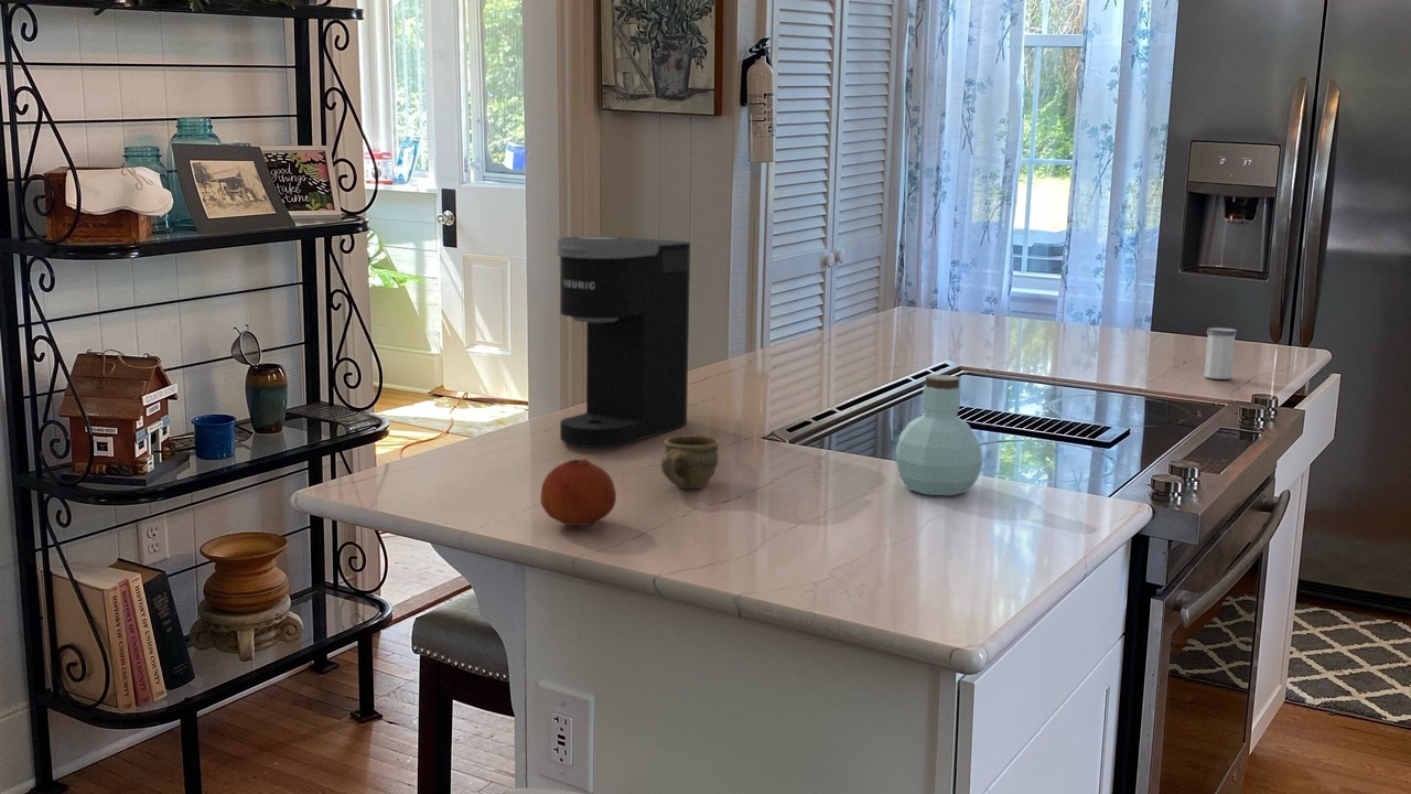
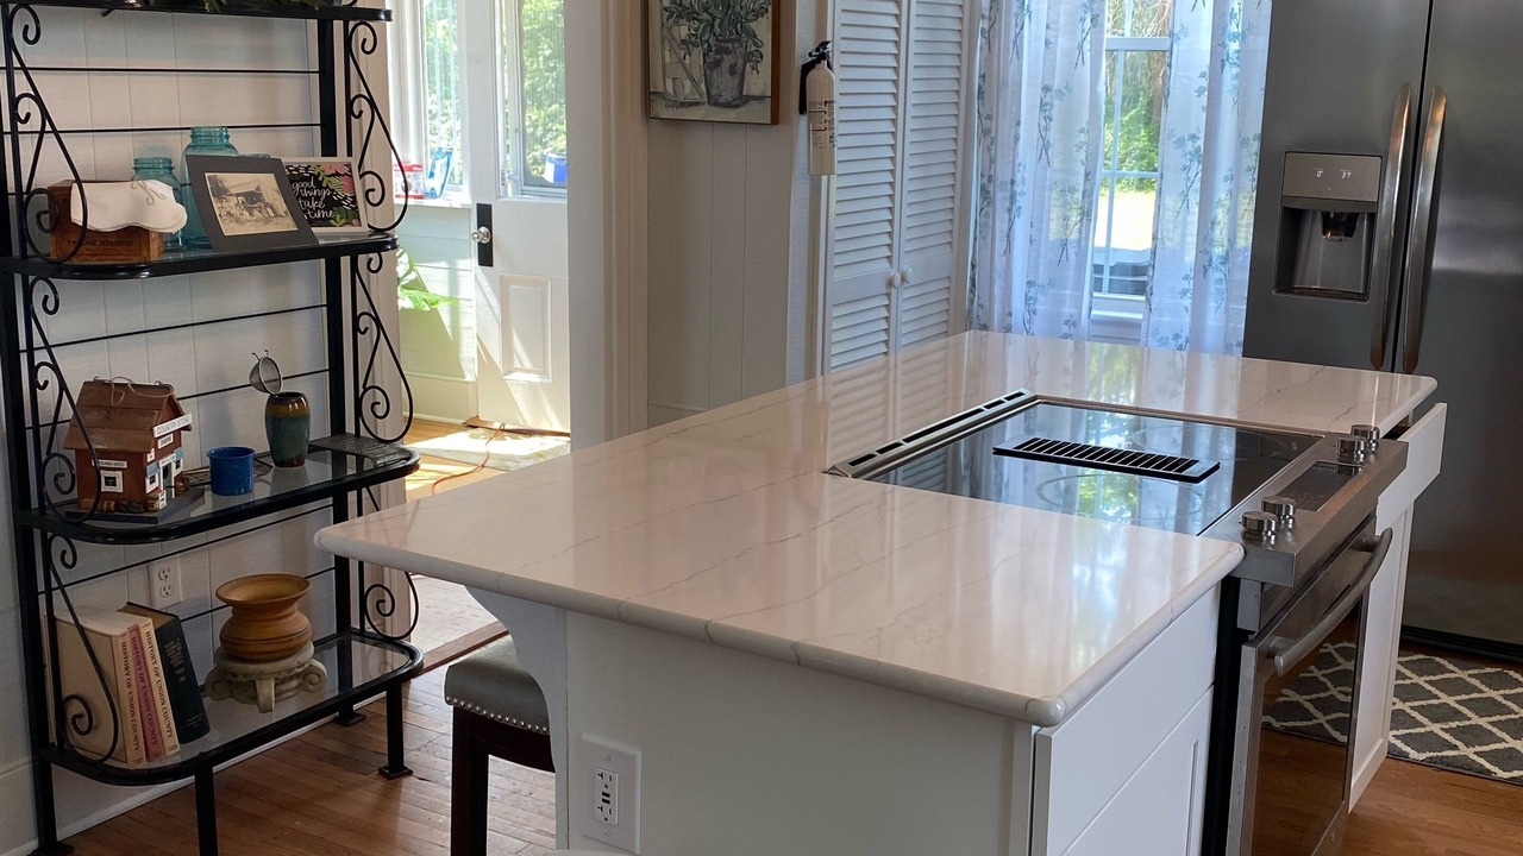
- jar (939, 432)
- fruit (578, 492)
- salt shaker (1219, 353)
- coffee maker (625, 335)
- cup (683, 464)
